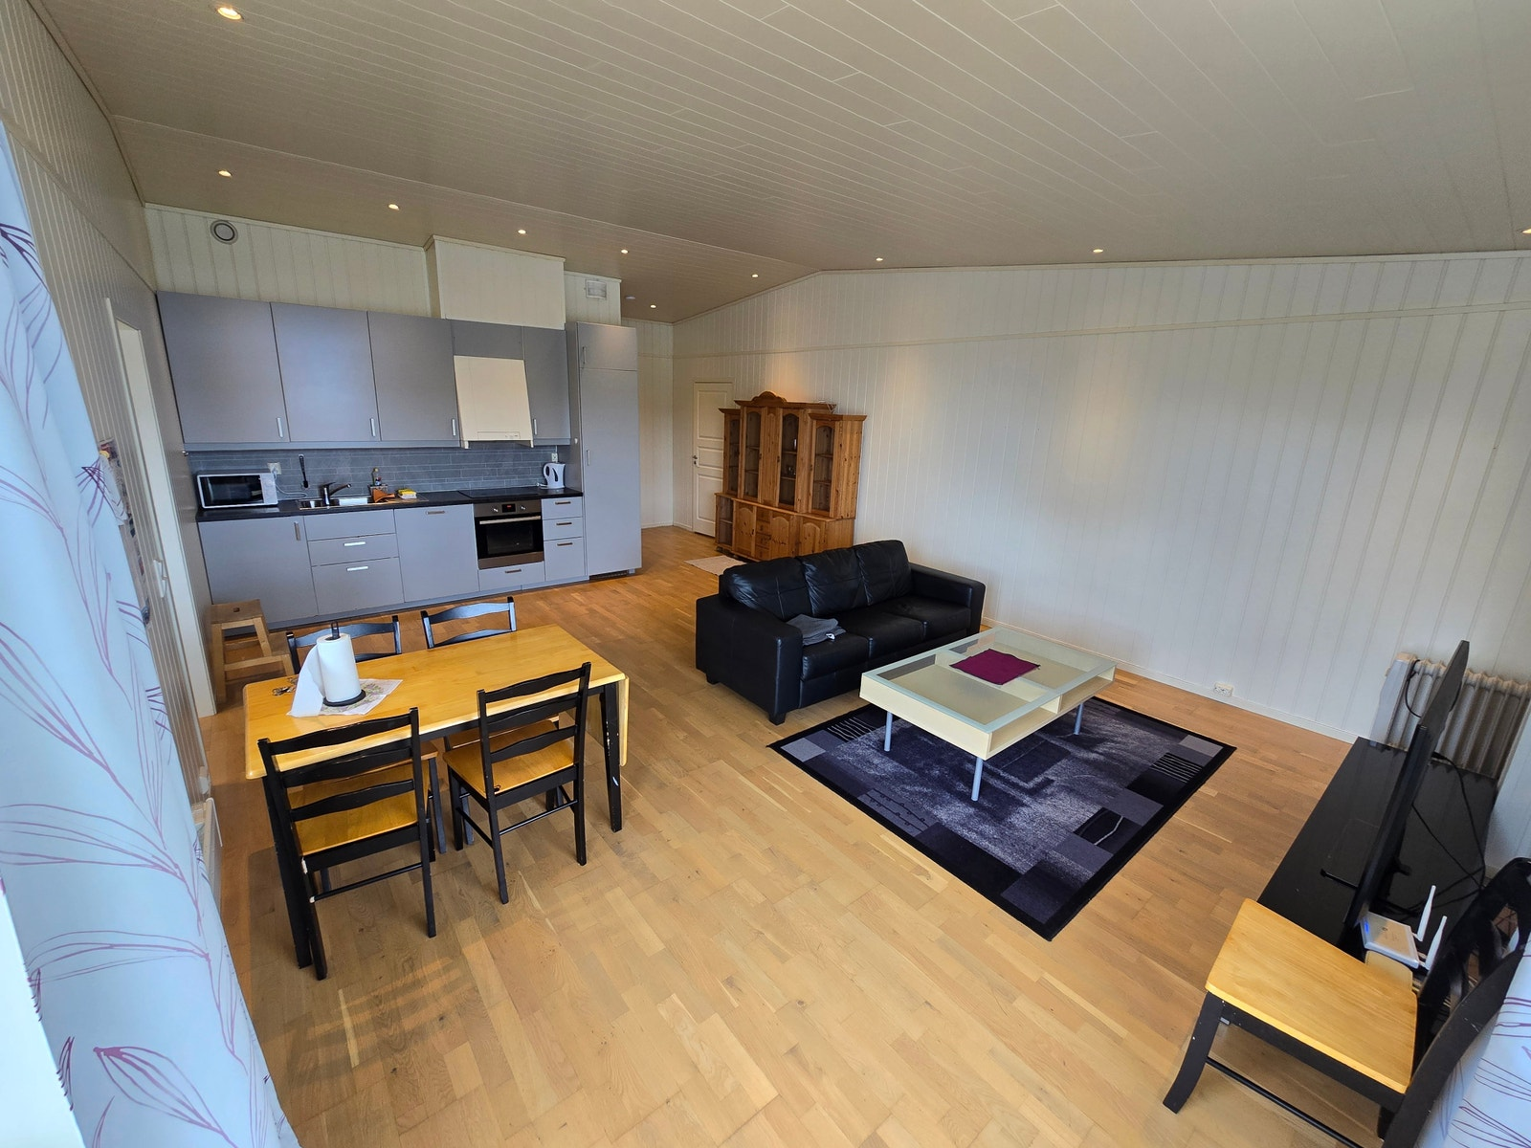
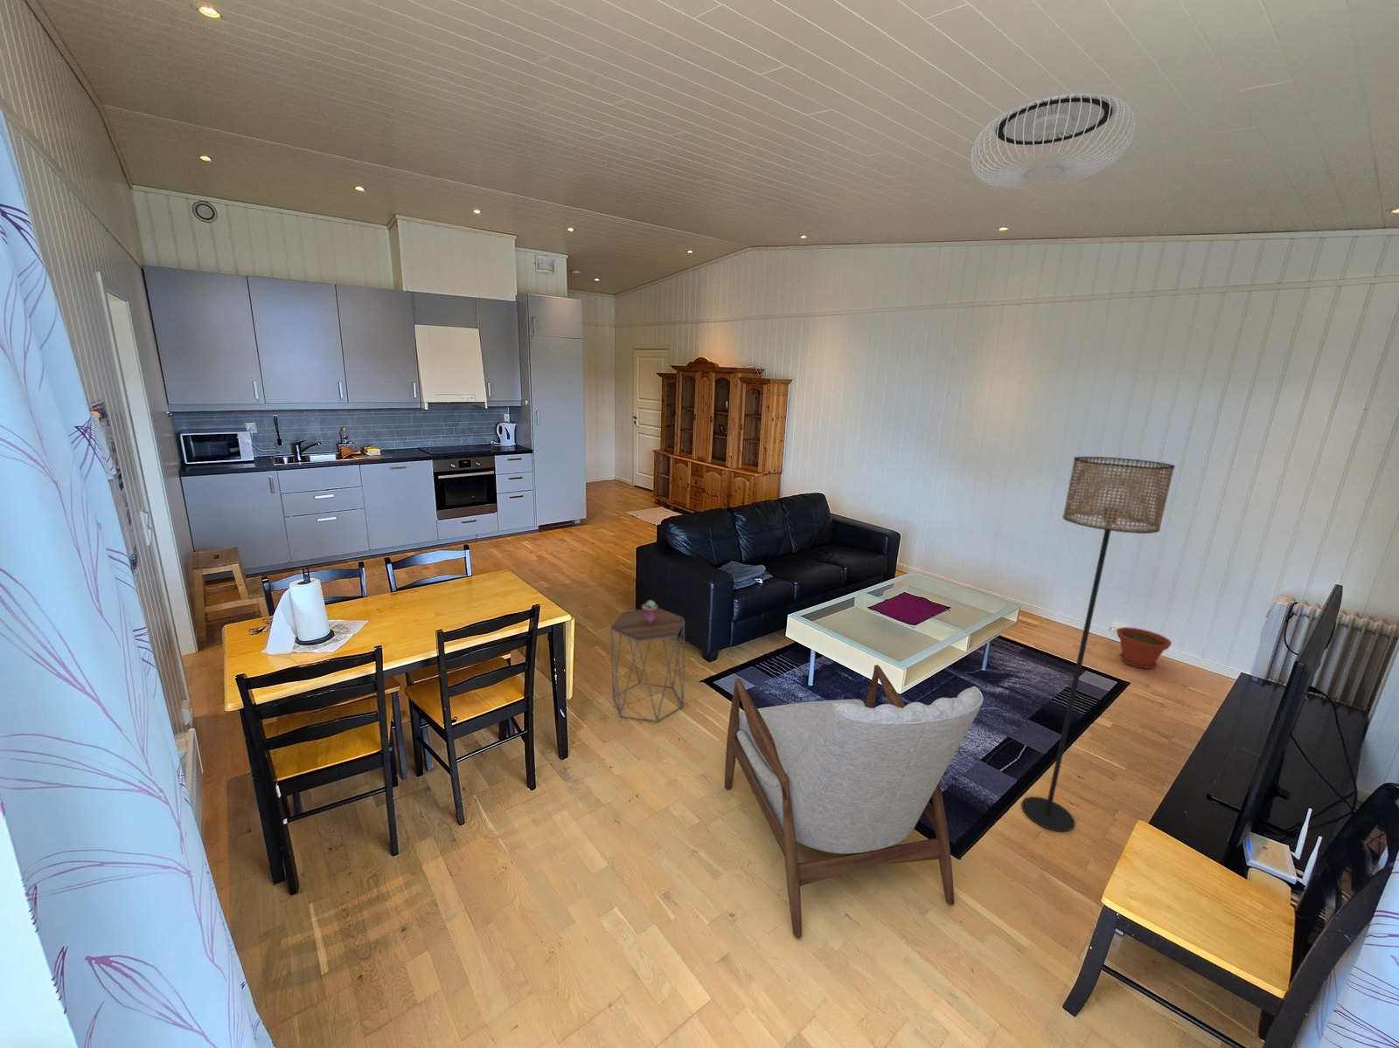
+ armchair (844, 750)
+ potted succulent (650, 610)
+ floor lamp (1082, 652)
+ plant pot (1140, 649)
+ ceiling lamp (1045, 146)
+ side table (646, 662)
